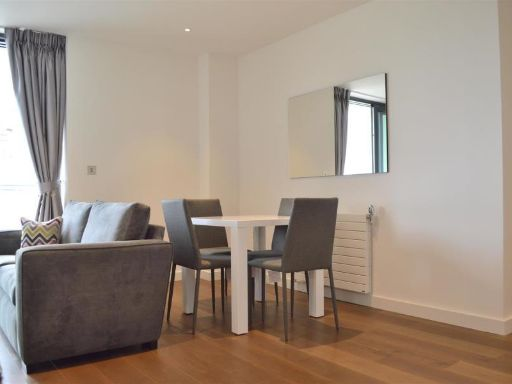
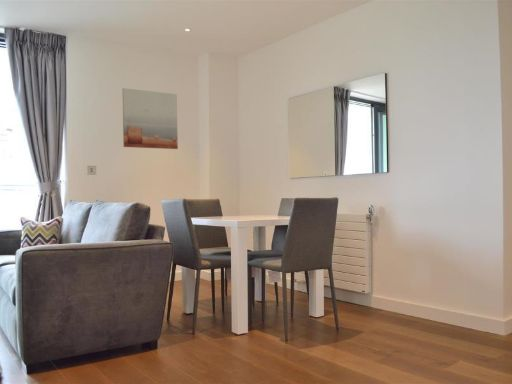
+ wall art (150, 119)
